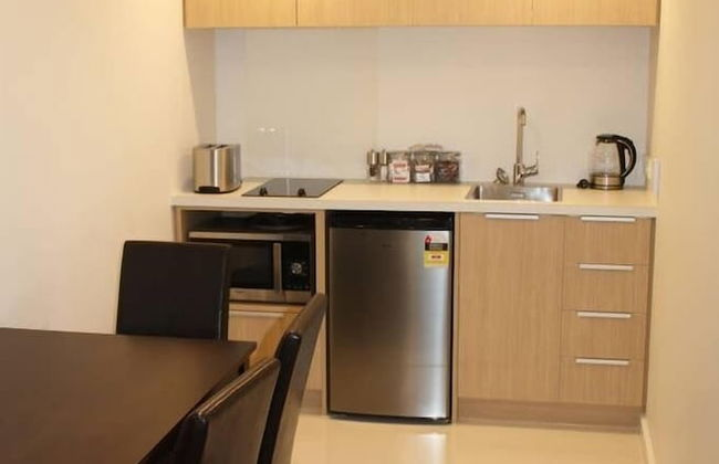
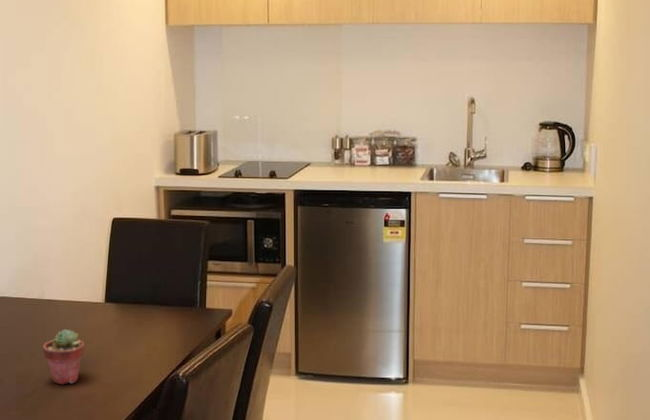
+ potted succulent (64, 354)
